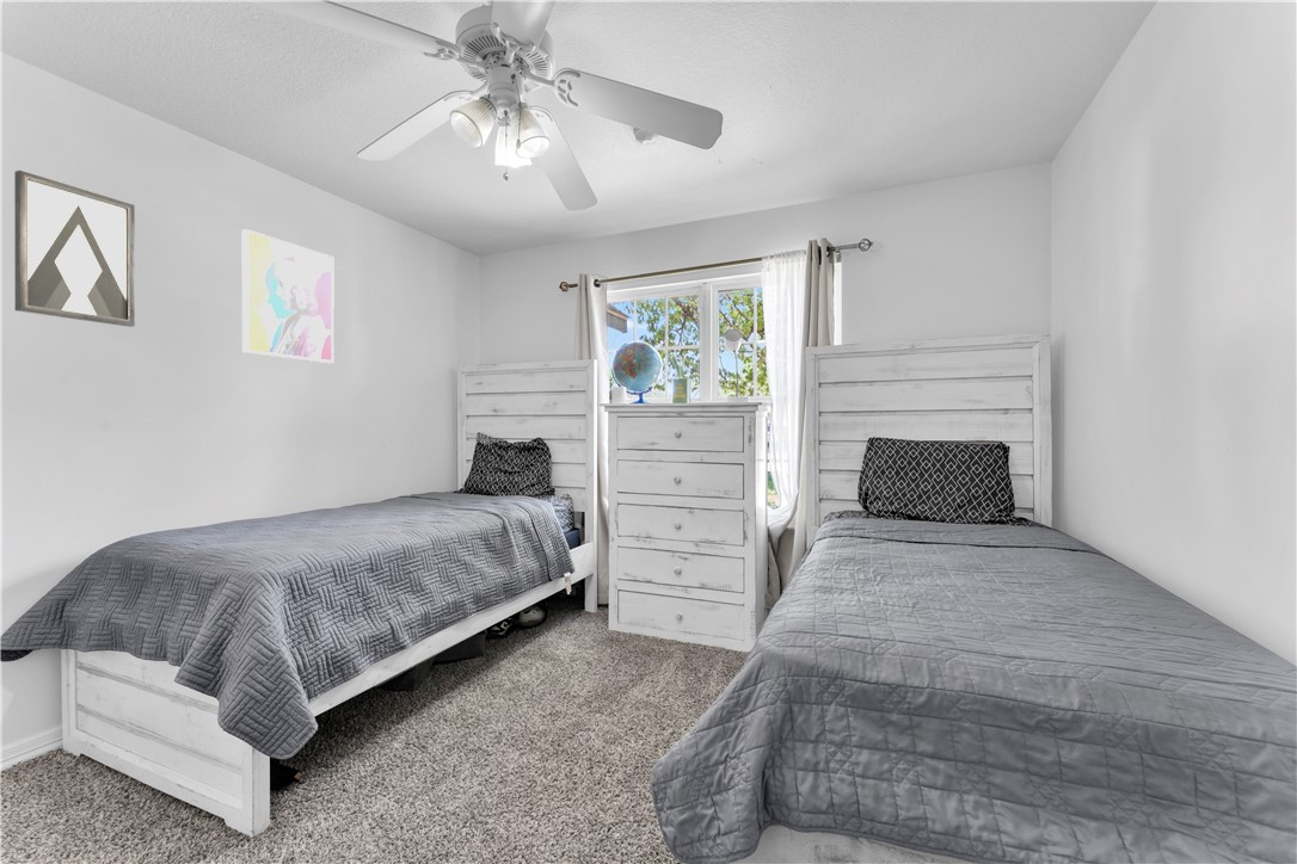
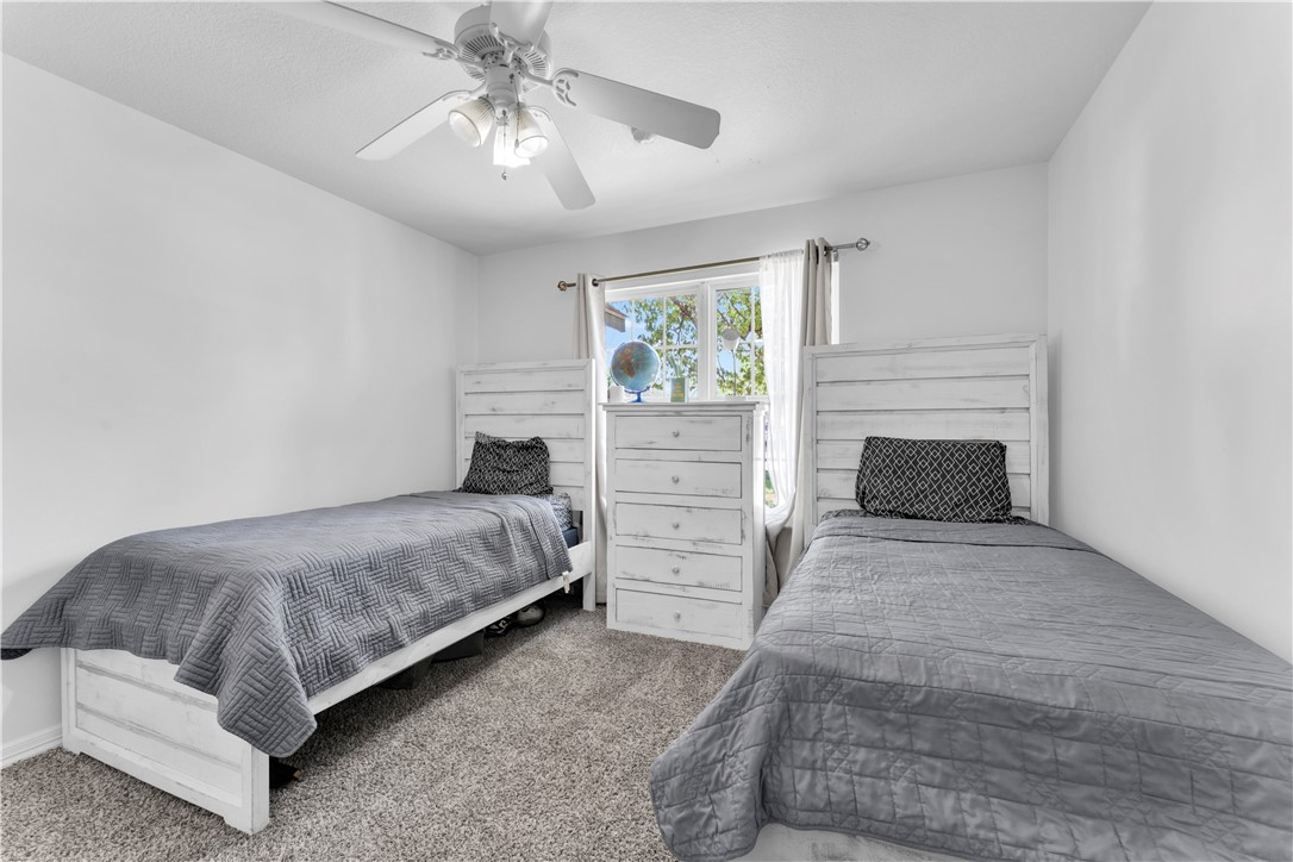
- wall art (290, 301)
- wall art (79, 254)
